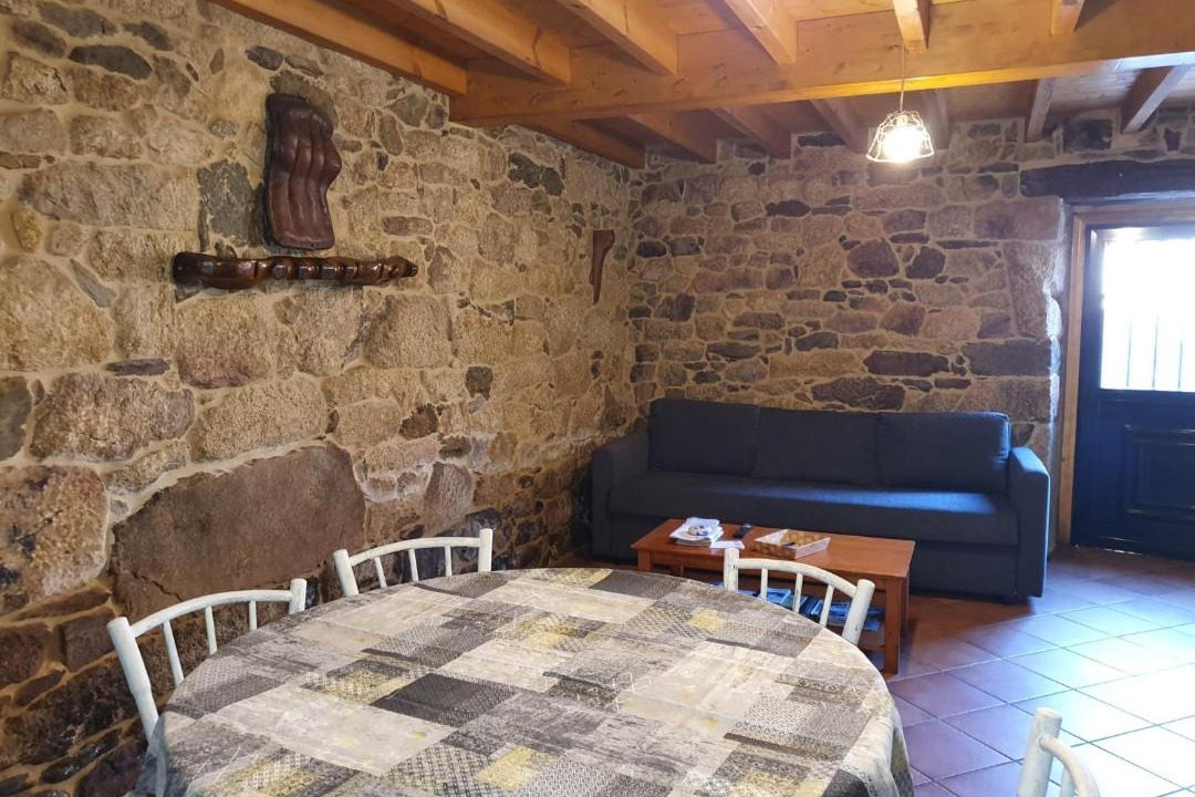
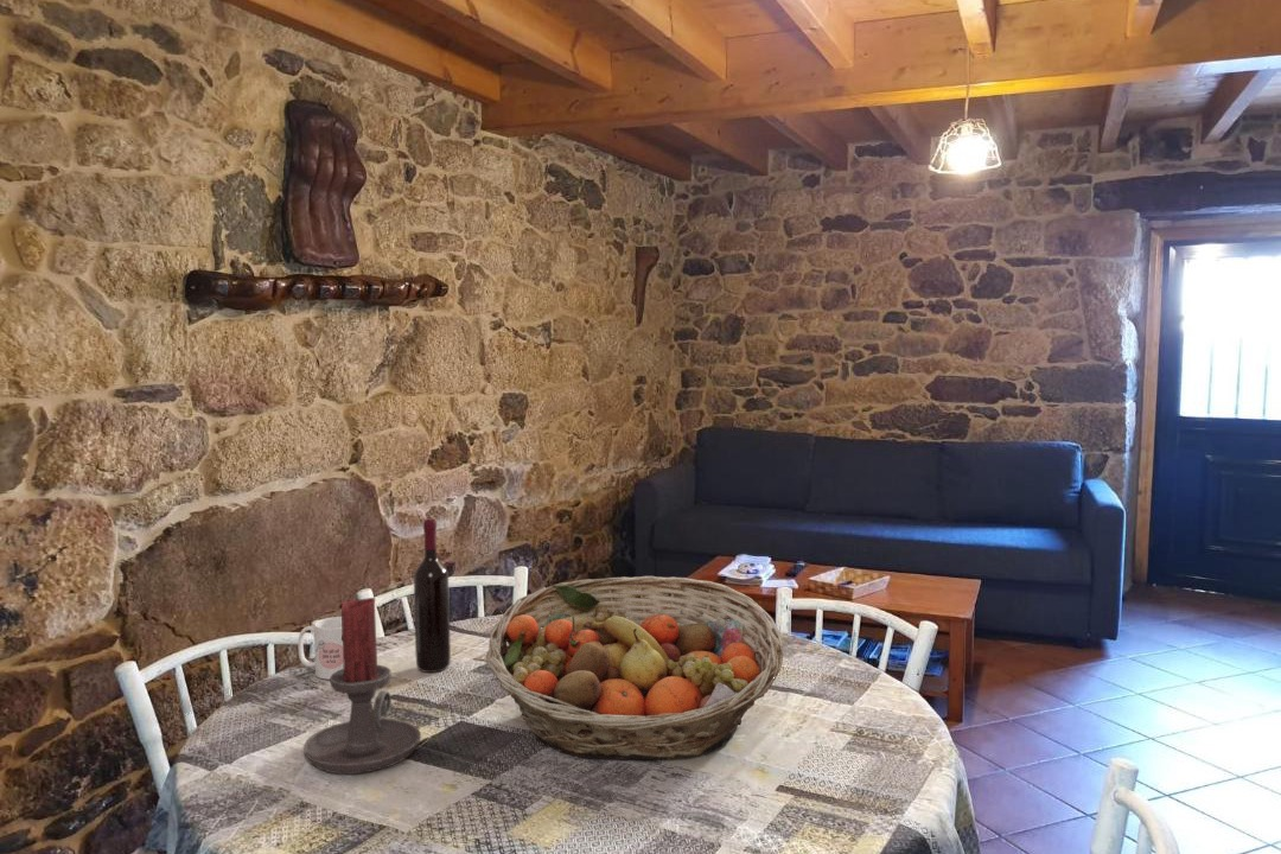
+ fruit basket (635, 662)
+ candle holder (365, 670)
+ wine bottle (431, 593)
+ mug (327, 646)
